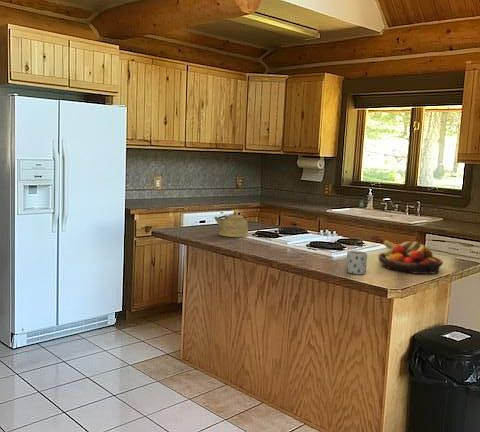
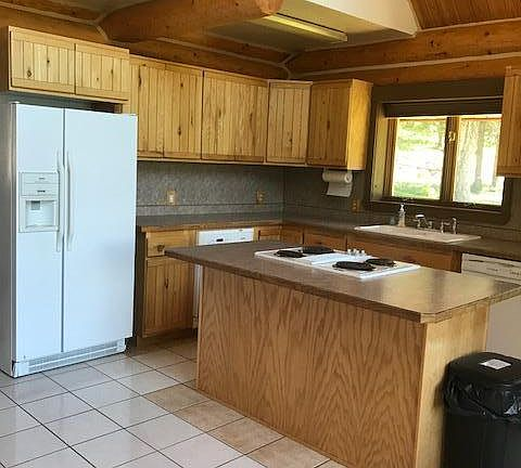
- fruit bowl (409, 255)
- mug (358, 262)
- kettle (231, 223)
